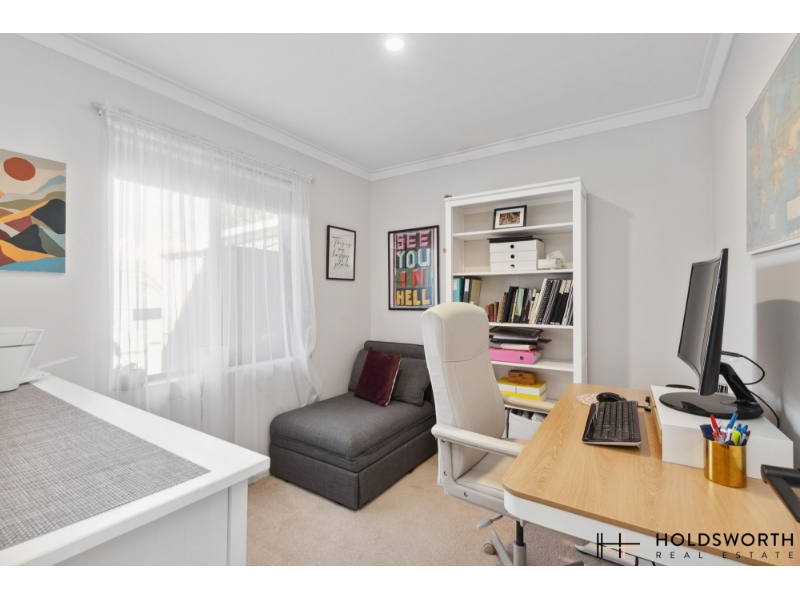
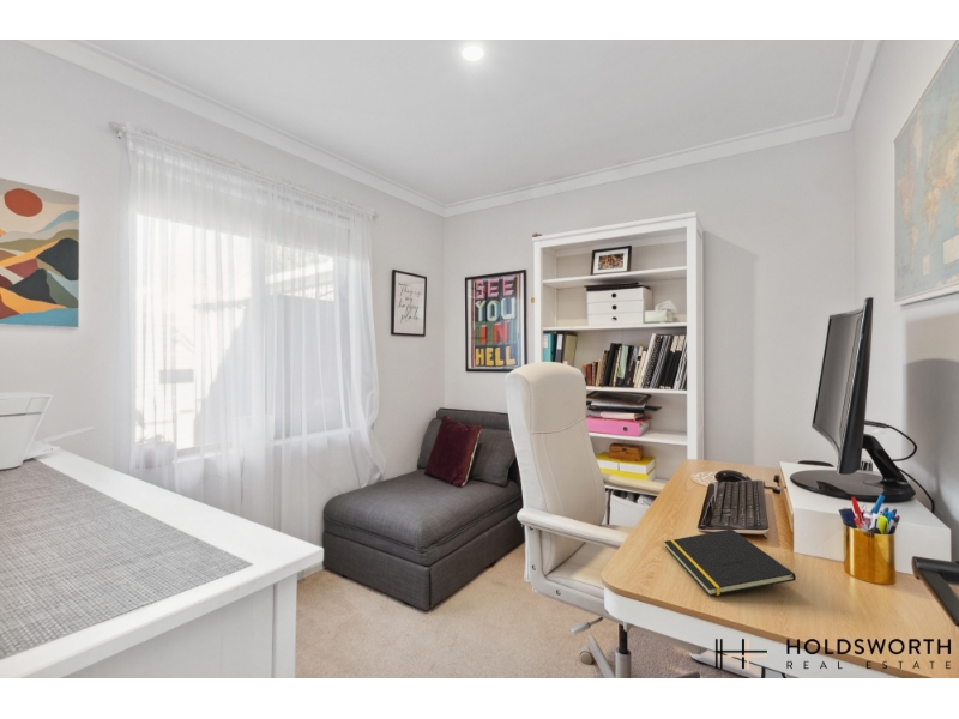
+ notepad (722, 558)
